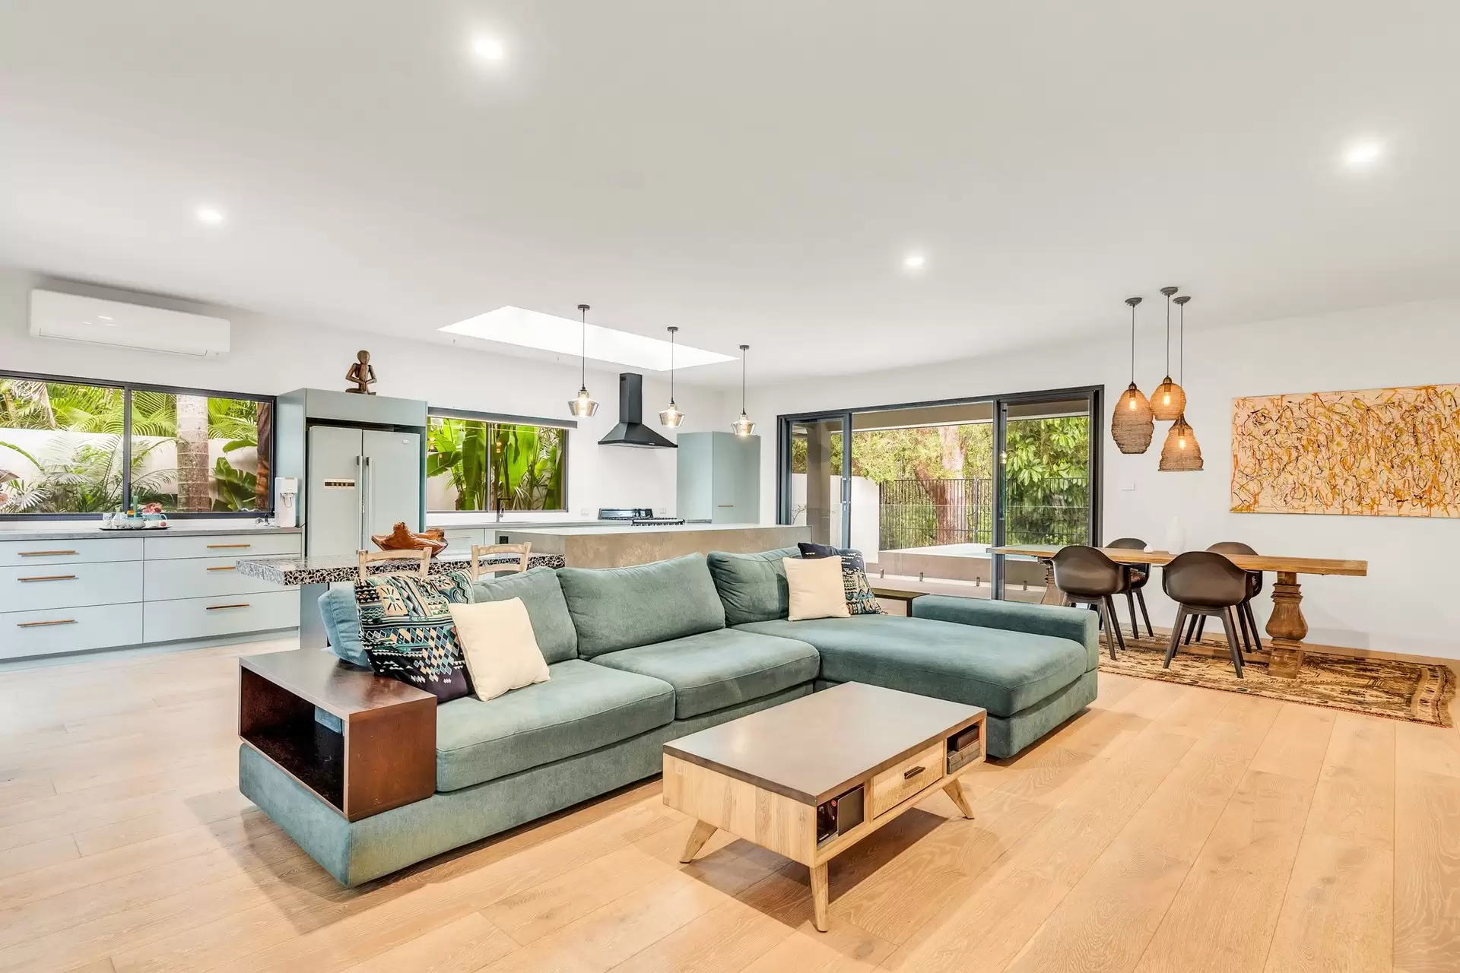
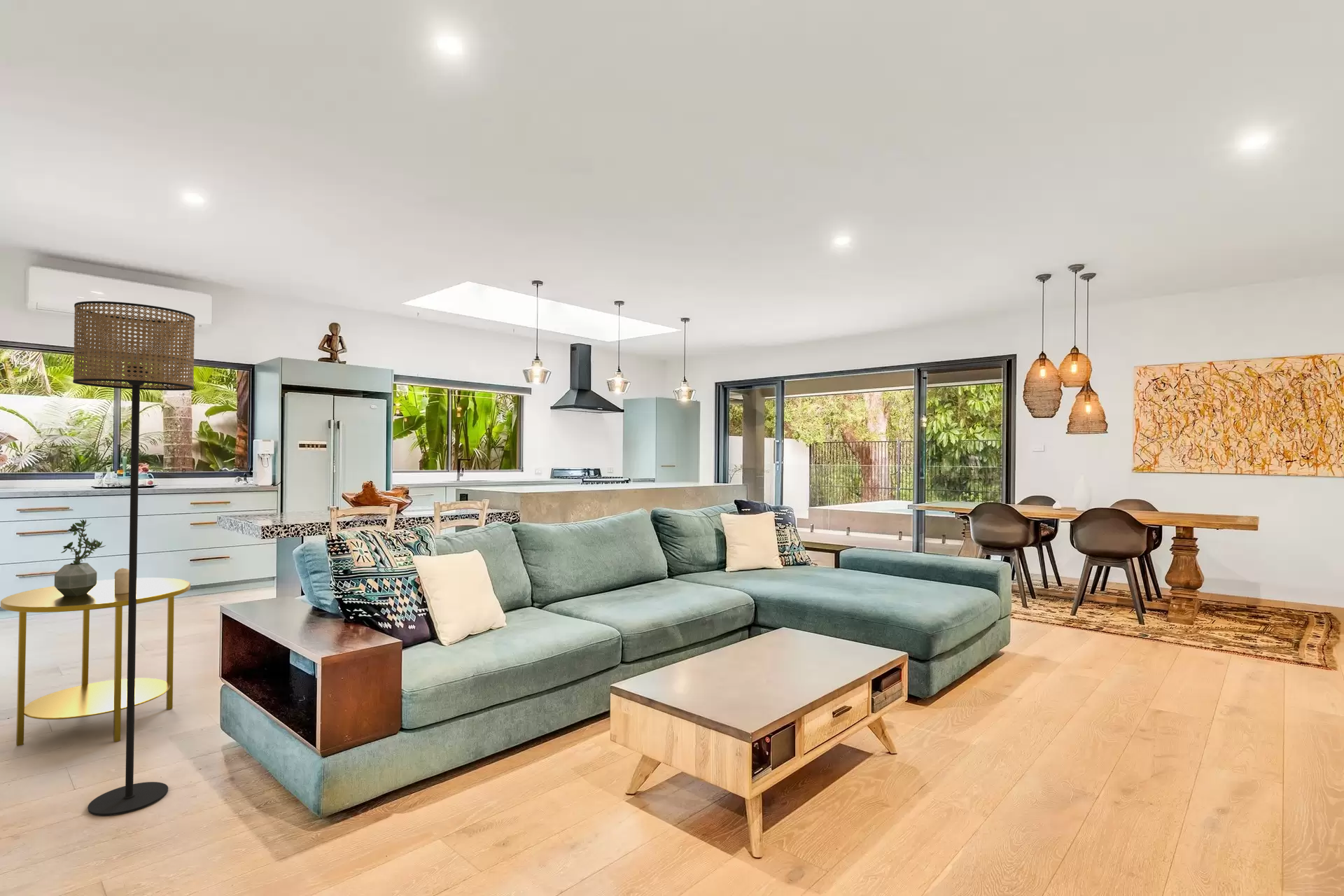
+ floor lamp (133, 554)
+ potted plant (80, 556)
+ side table (88, 658)
+ candle (122, 580)
